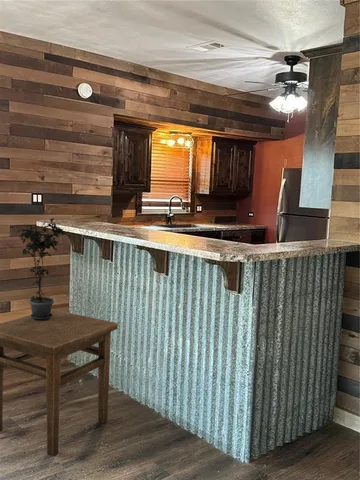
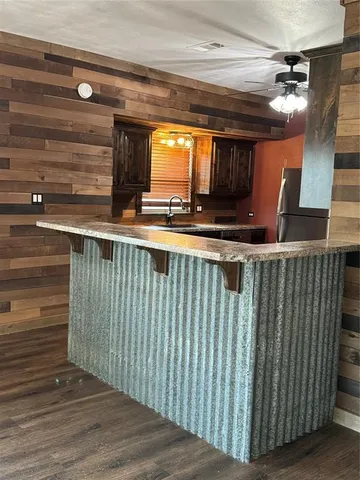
- potted plant (41, 269)
- side table (51, 376)
